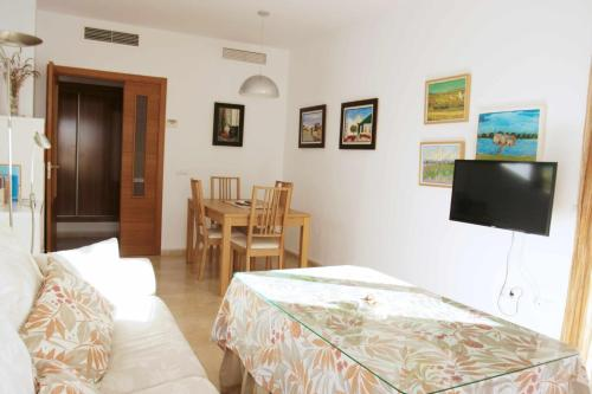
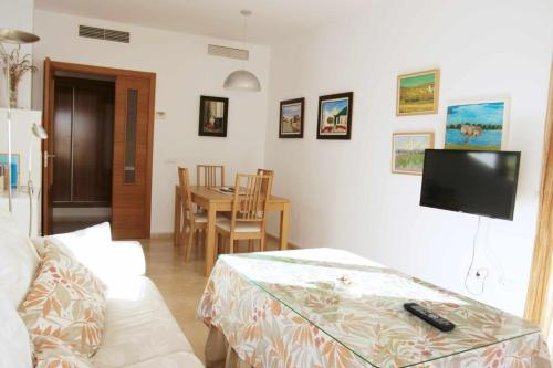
+ remote control (427, 315)
